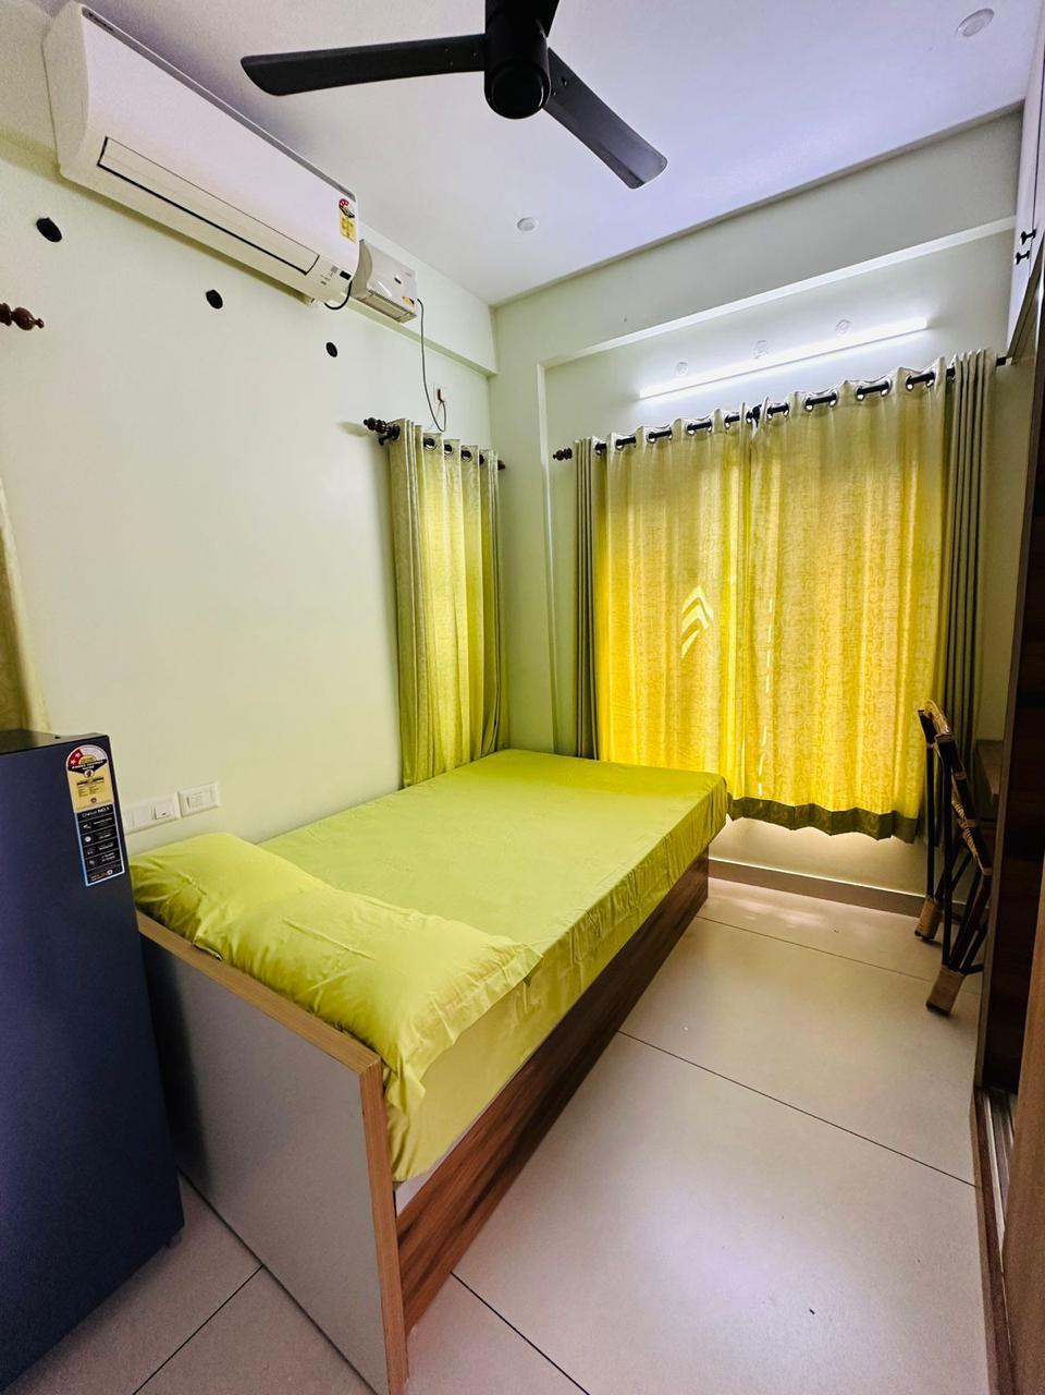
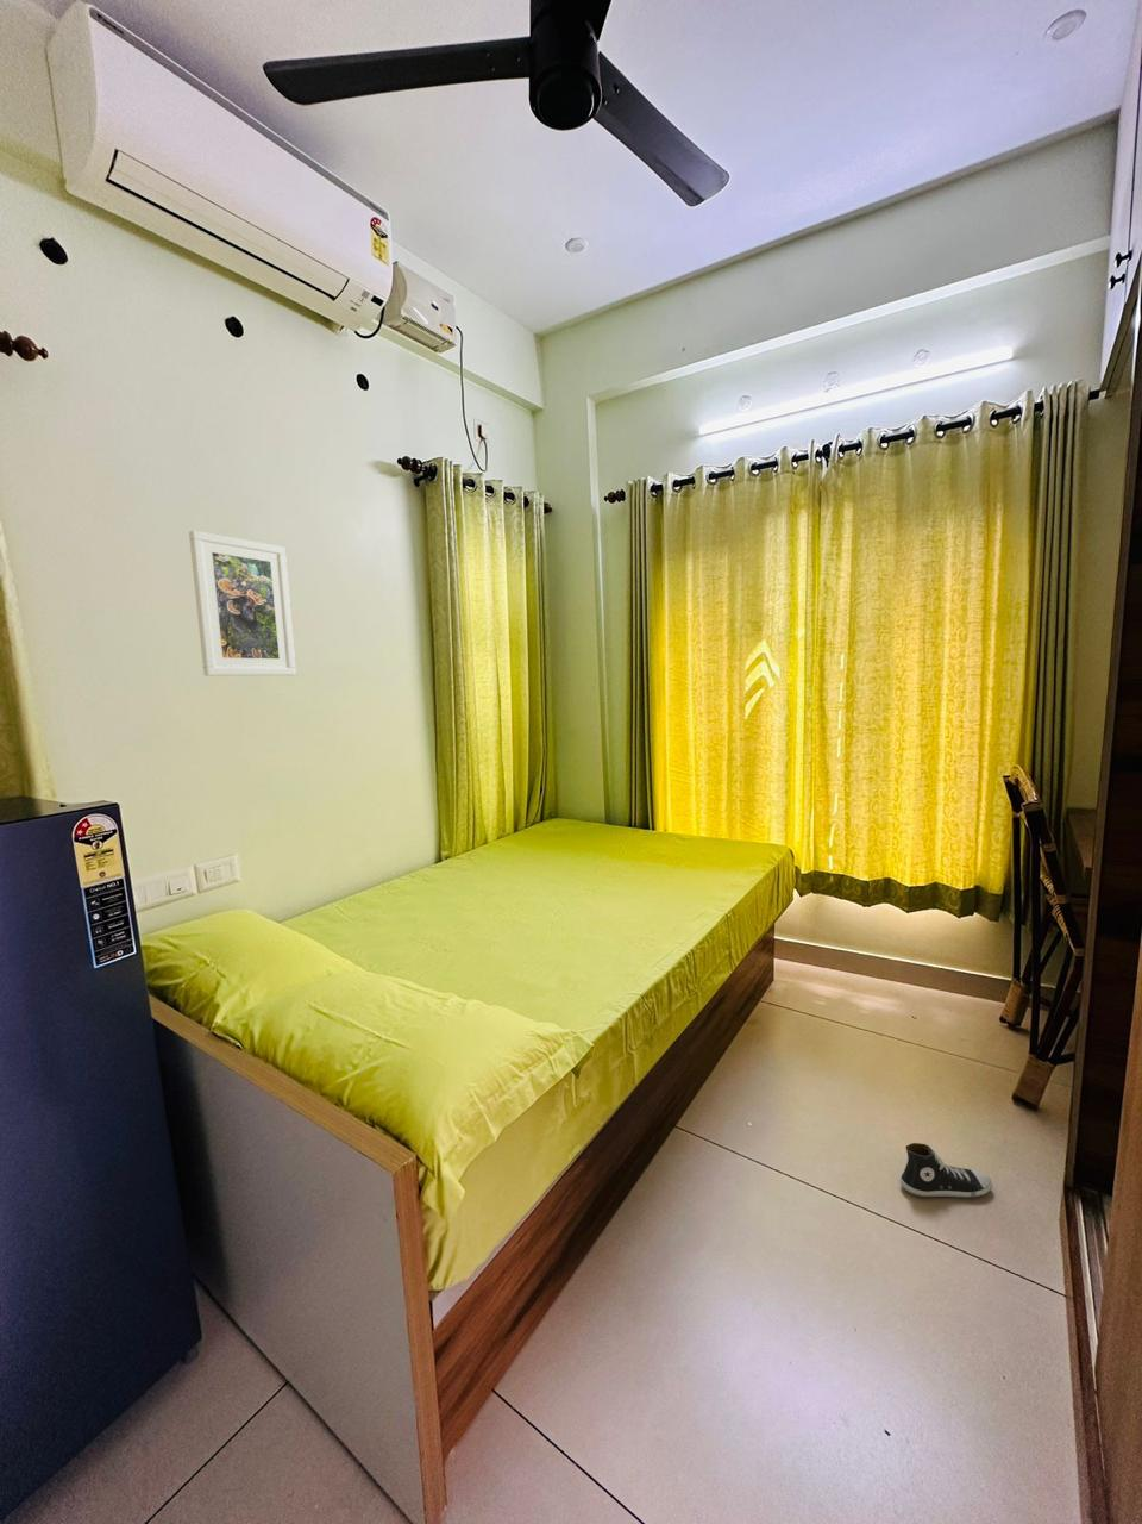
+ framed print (246, 608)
+ sneaker (945, 1166)
